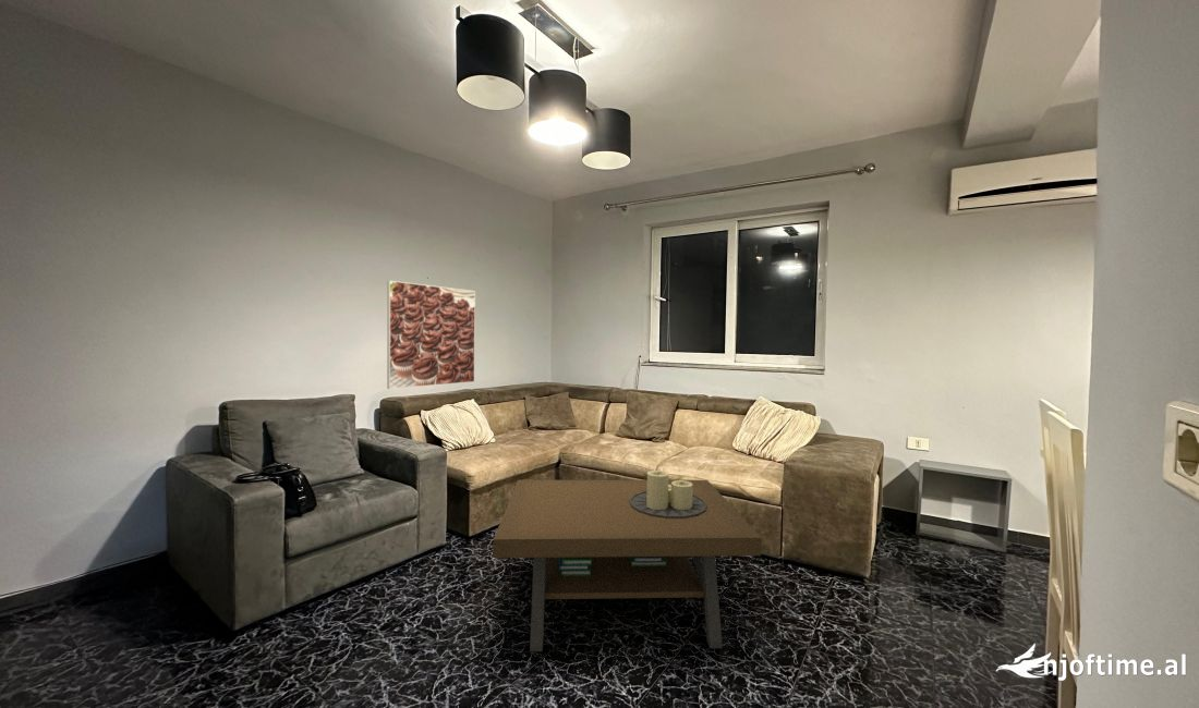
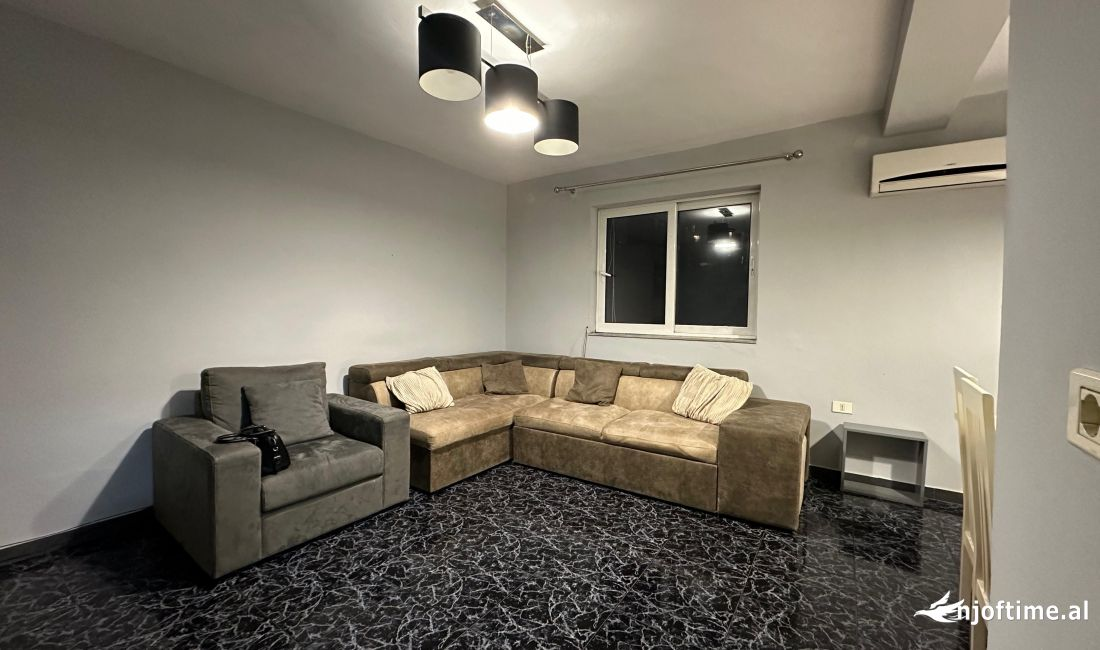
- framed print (434, 335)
- coffee table (619, 534)
